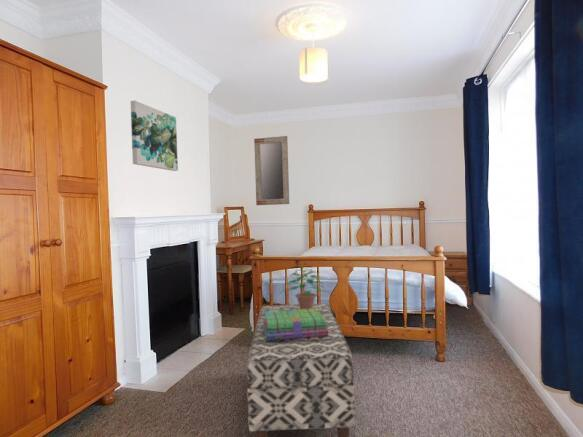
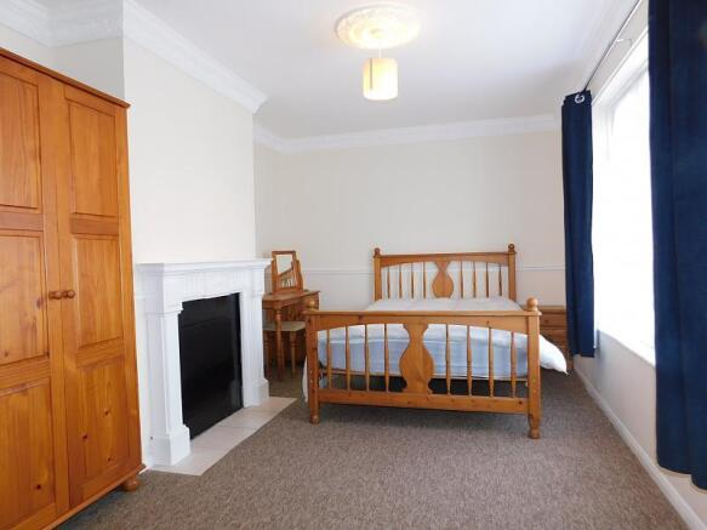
- potted plant (305, 285)
- wall art (155, 138)
- bench (298, 366)
- home mirror (271, 171)
- stack of books (293, 323)
